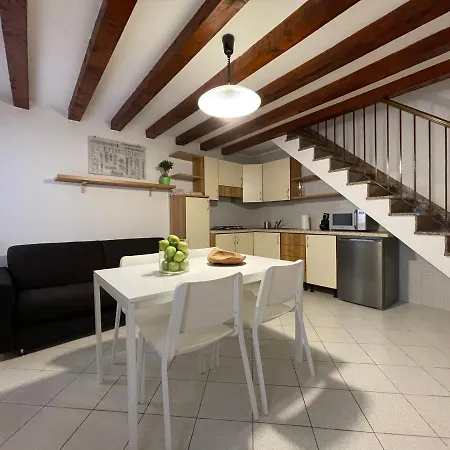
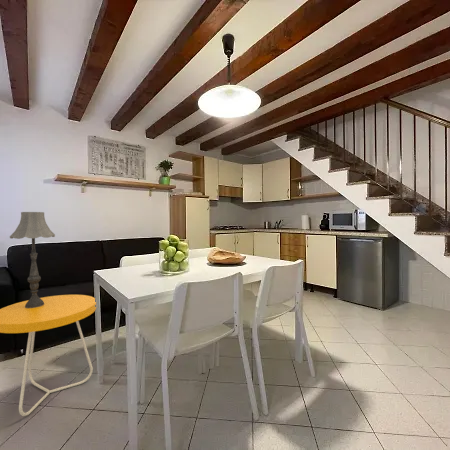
+ side table (33, 346)
+ table lamp (33, 258)
